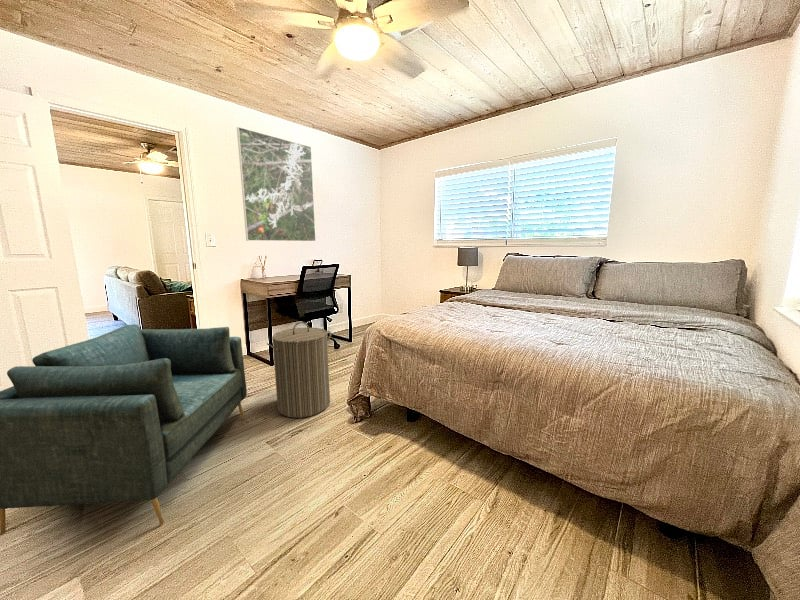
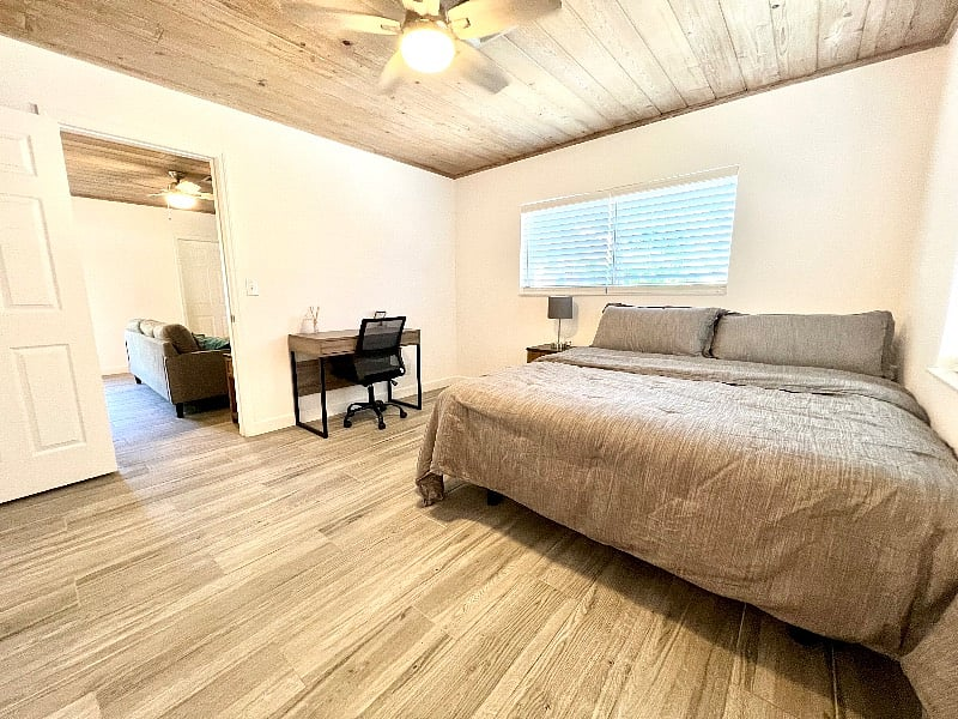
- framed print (280, 190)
- laundry hamper (302, 364)
- armchair (145, 400)
